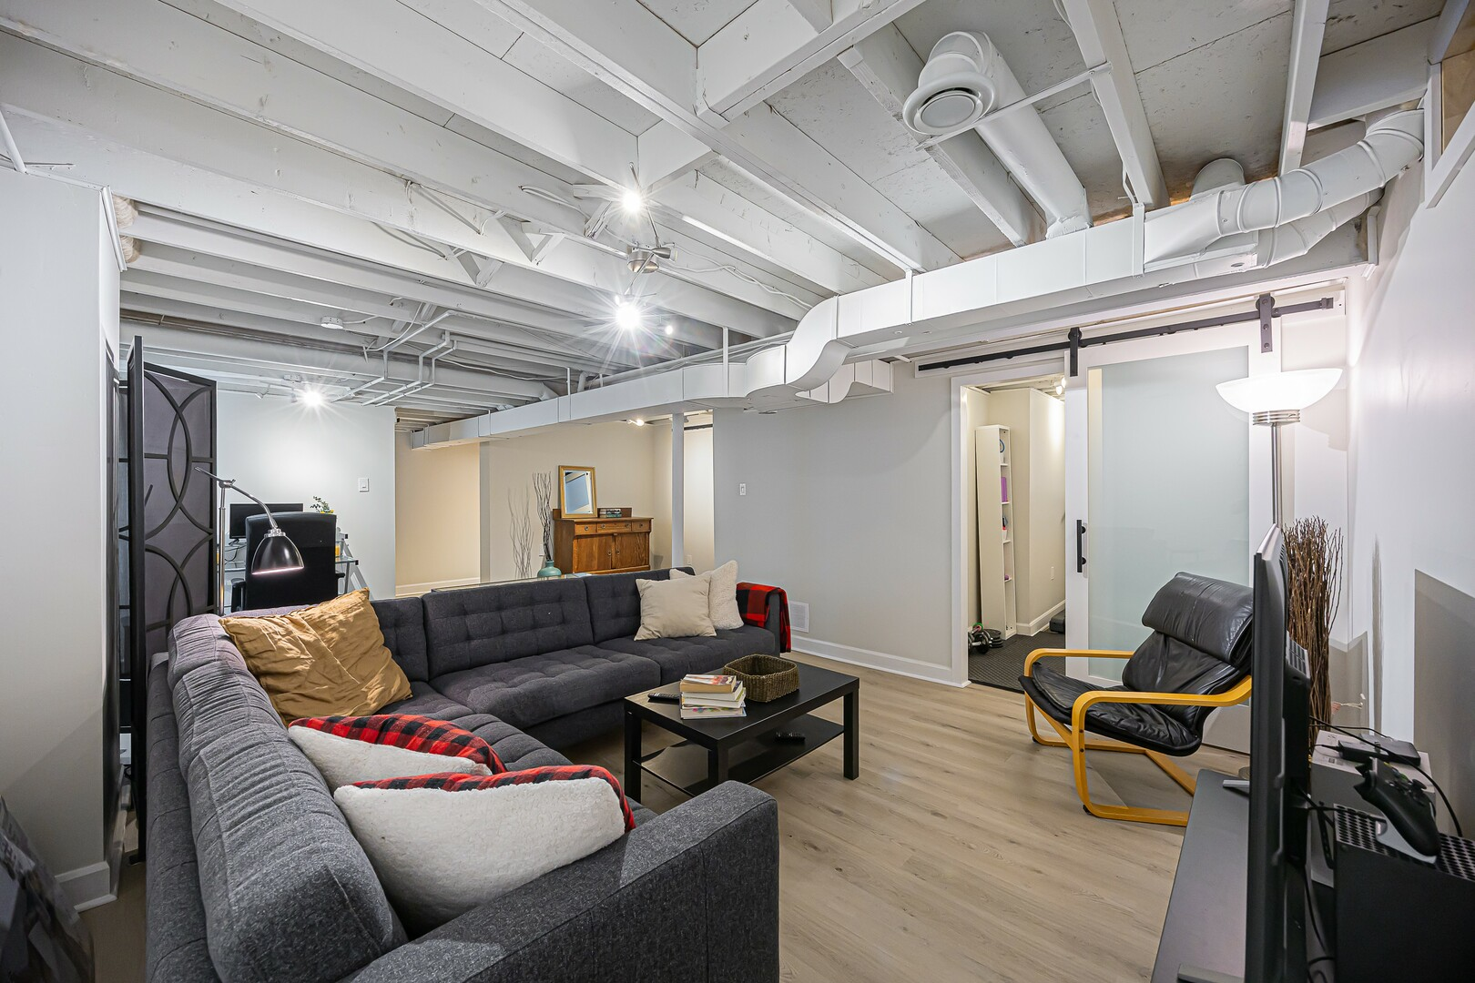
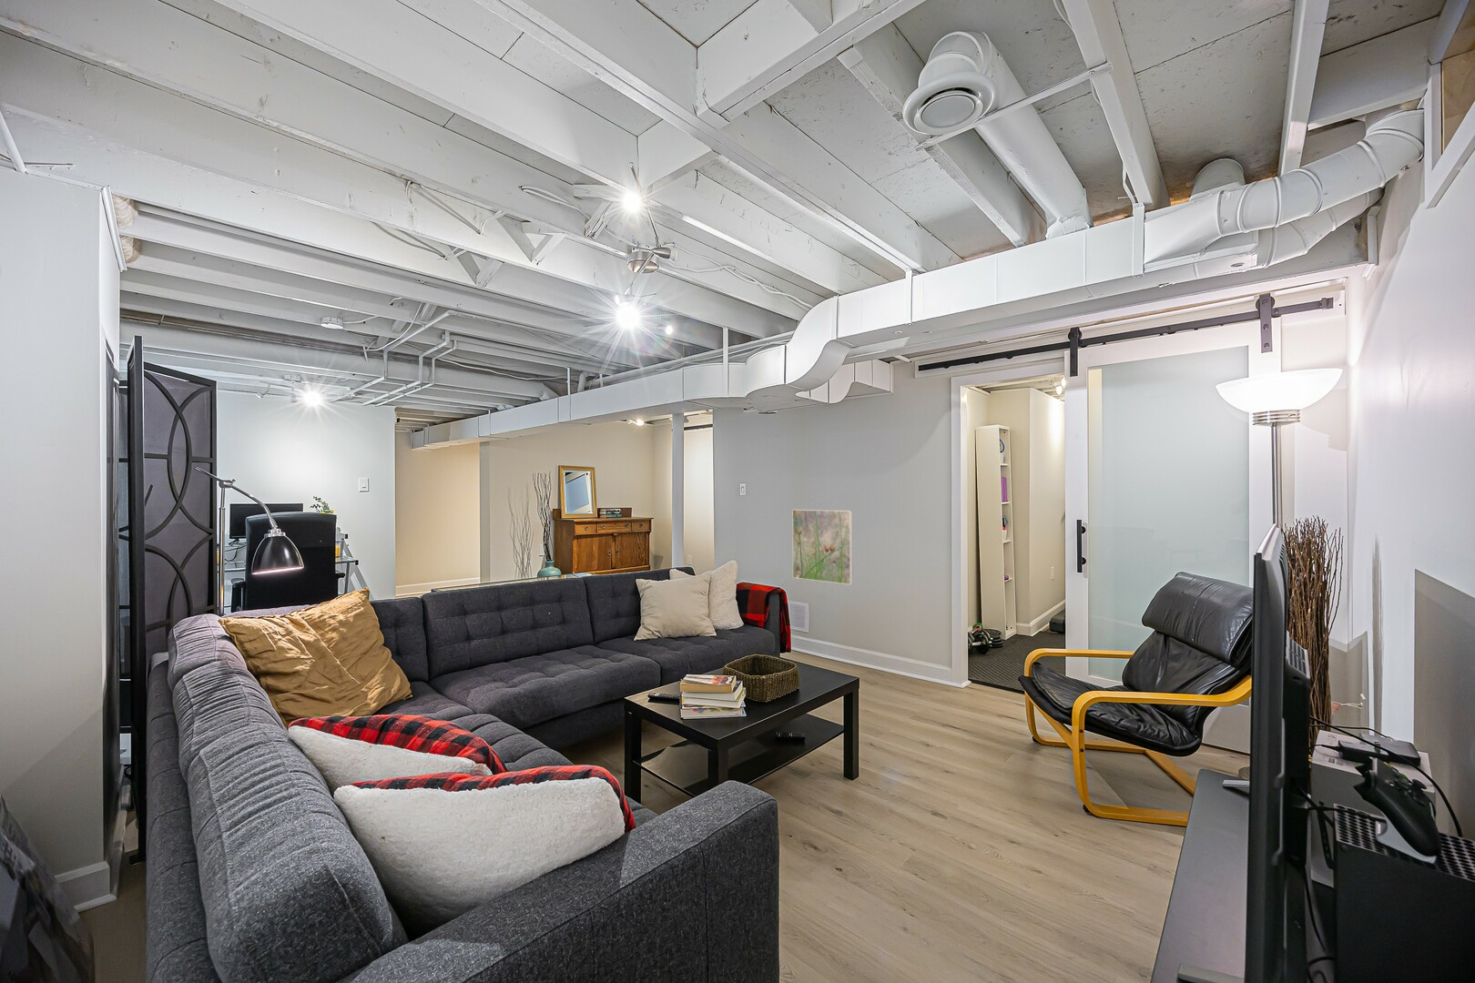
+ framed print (821, 545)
